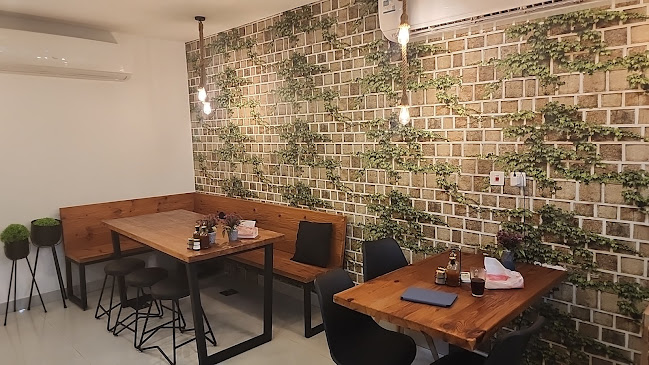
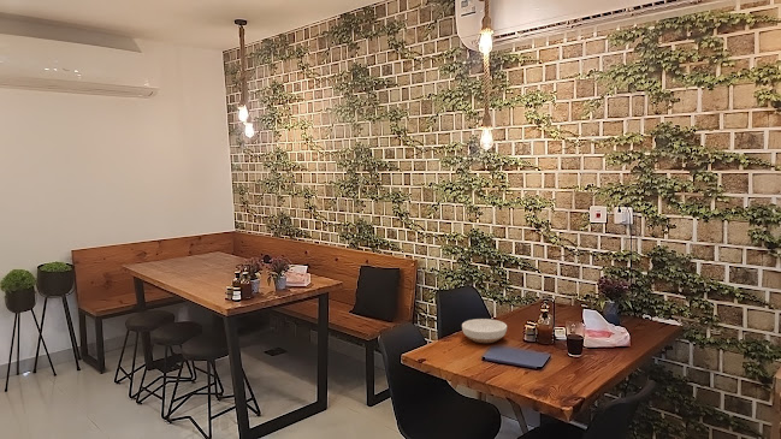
+ bowl (484, 332)
